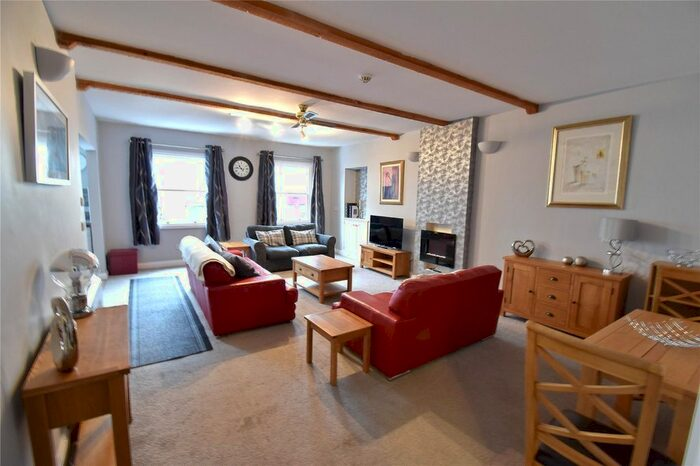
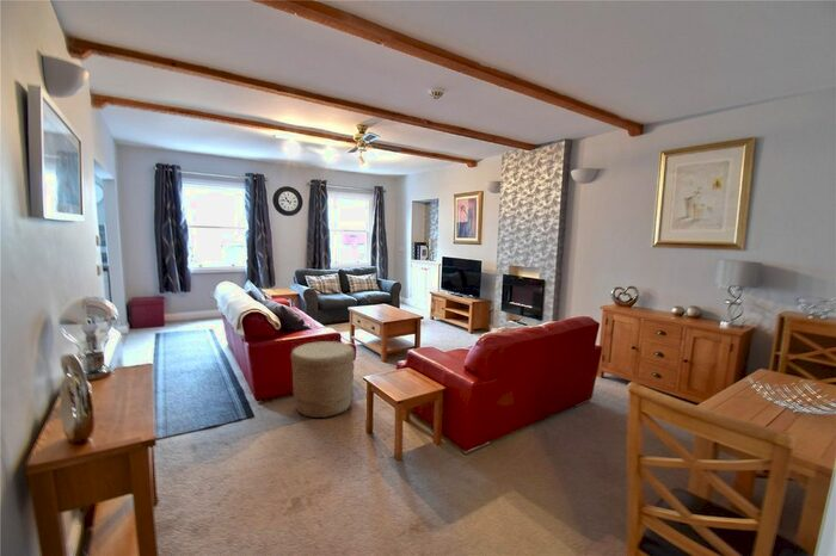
+ basket (322, 377)
